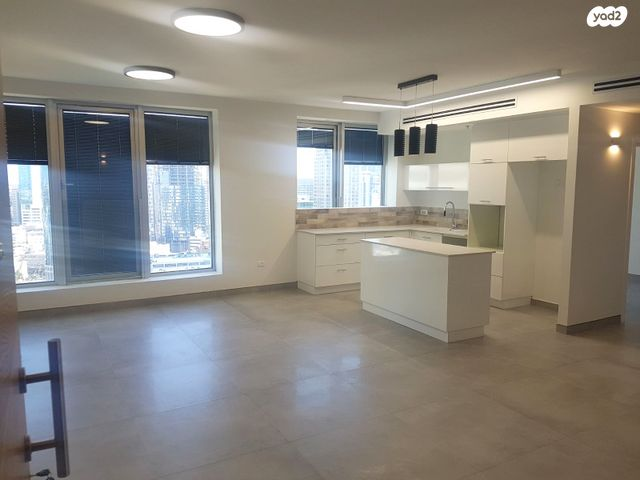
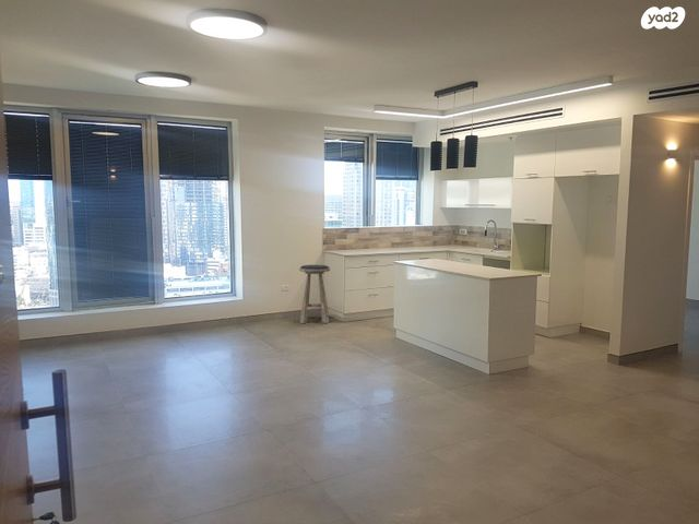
+ stool (309, 290)
